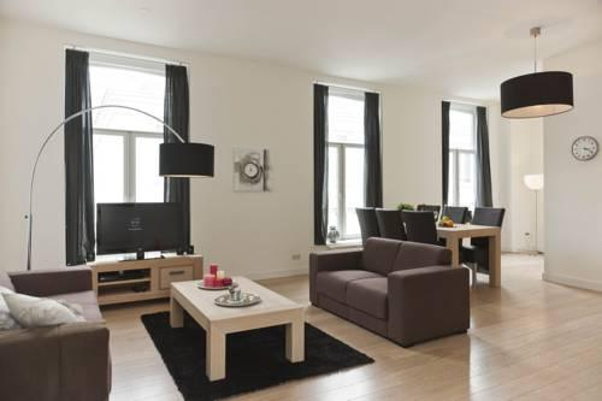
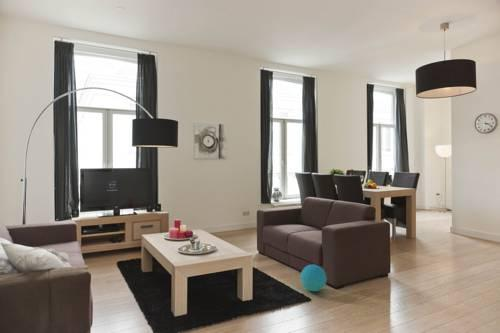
+ ball (313, 277)
